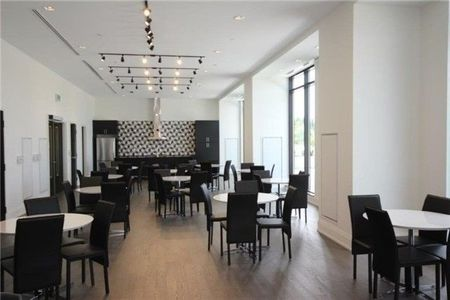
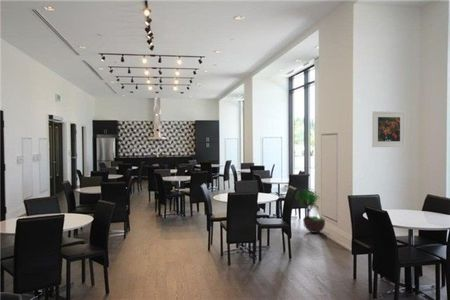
+ potted tree (310, 208)
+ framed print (388, 129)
